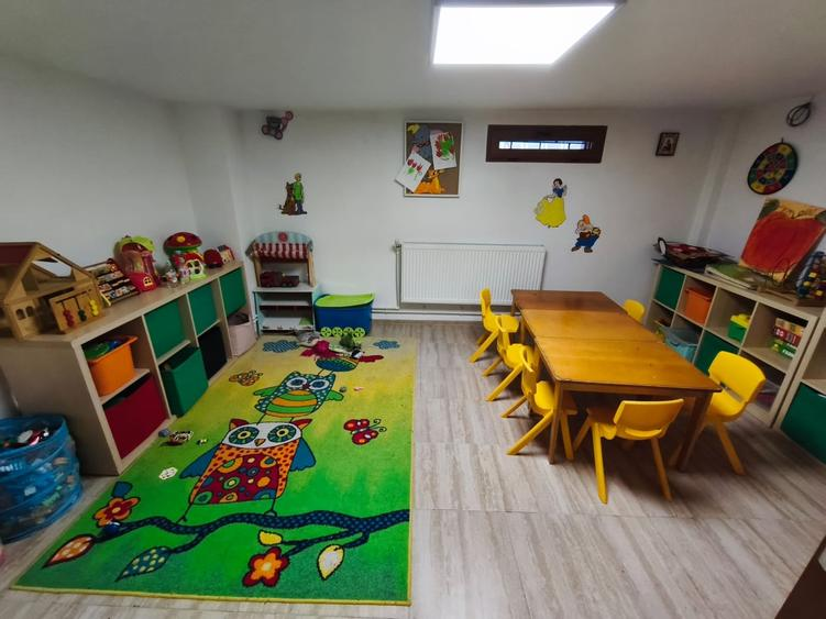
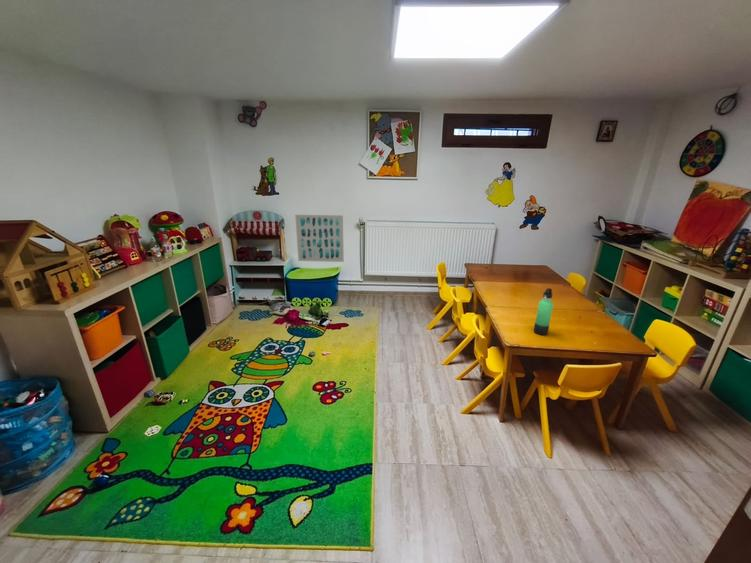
+ wall art (320, 238)
+ thermos bottle (544, 310)
